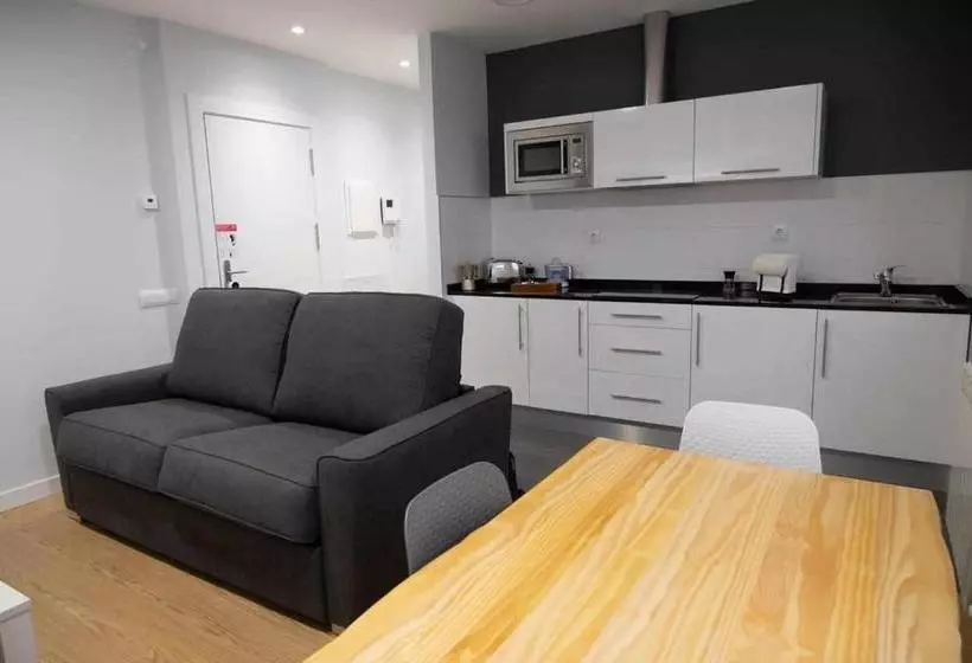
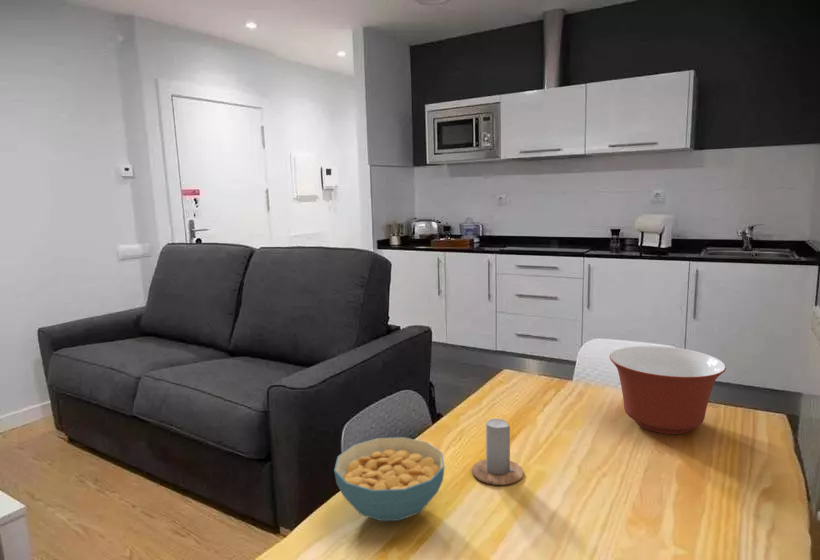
+ candle (497, 437)
+ cereal bowl (390, 486)
+ mixing bowl (663, 391)
